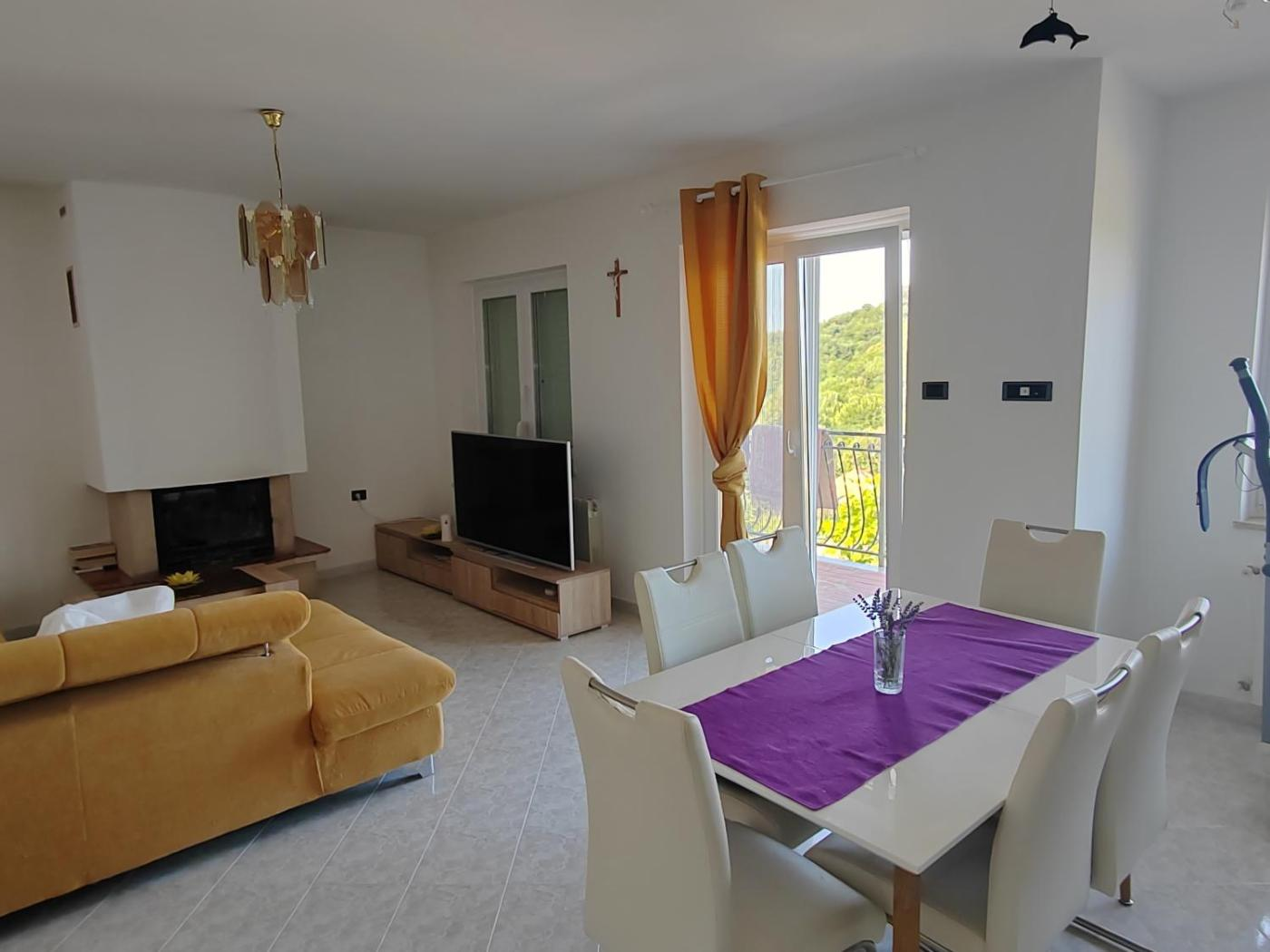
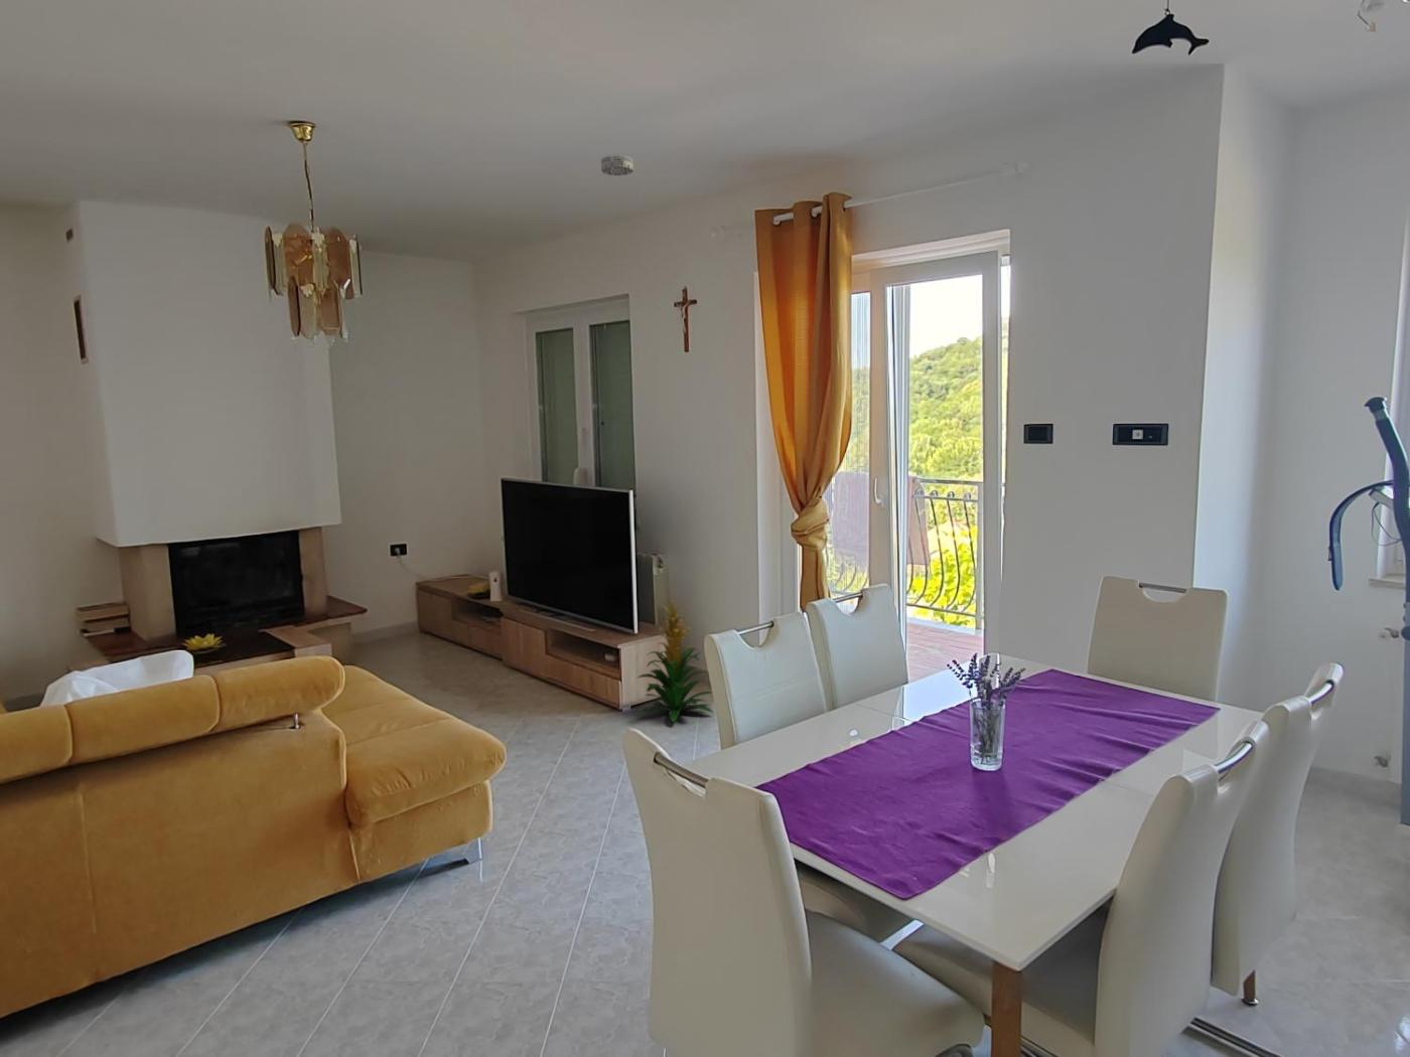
+ smoke detector (616, 164)
+ indoor plant (674, 655)
